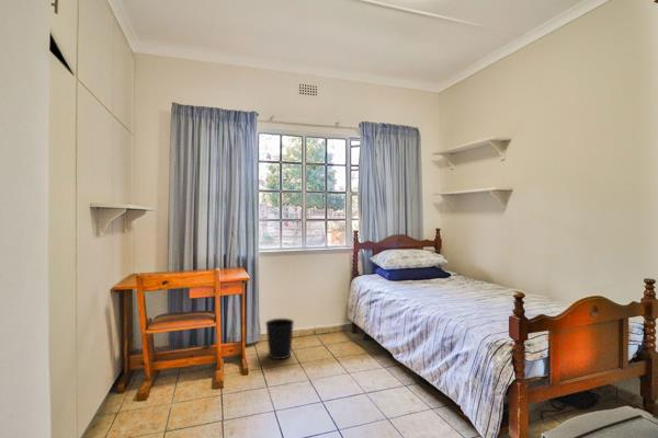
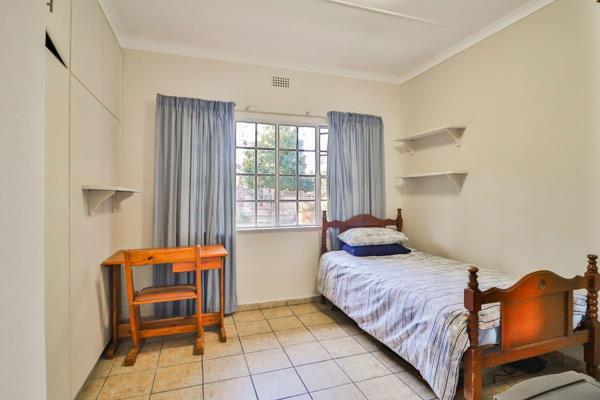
- wastebasket (280, 338)
